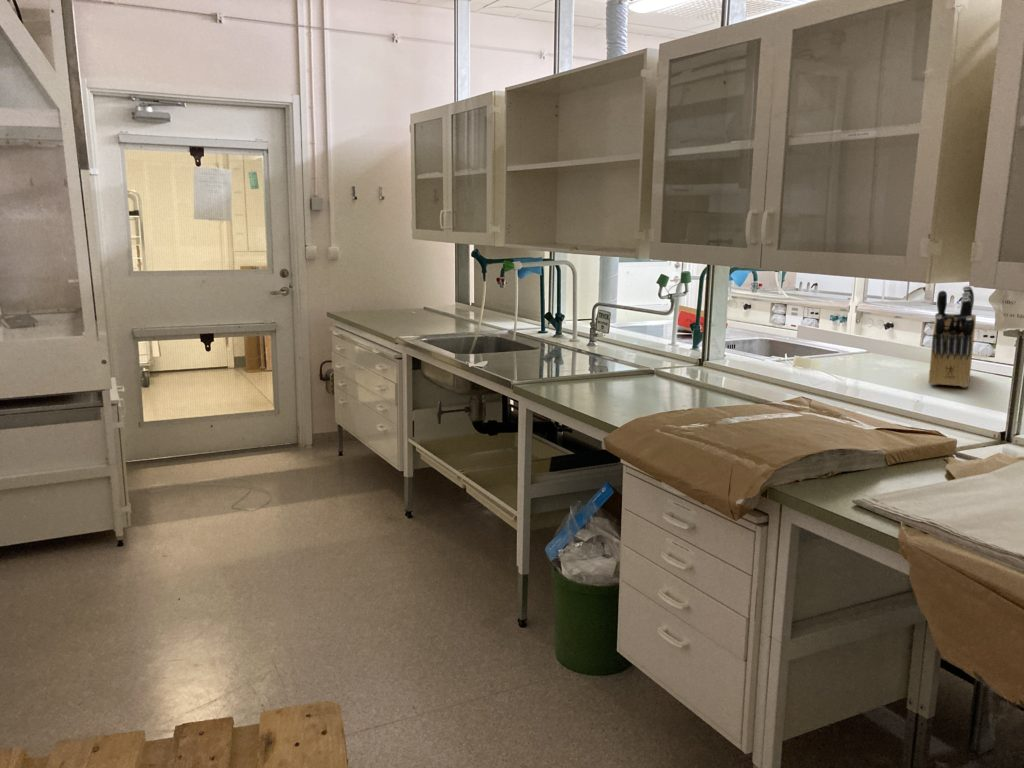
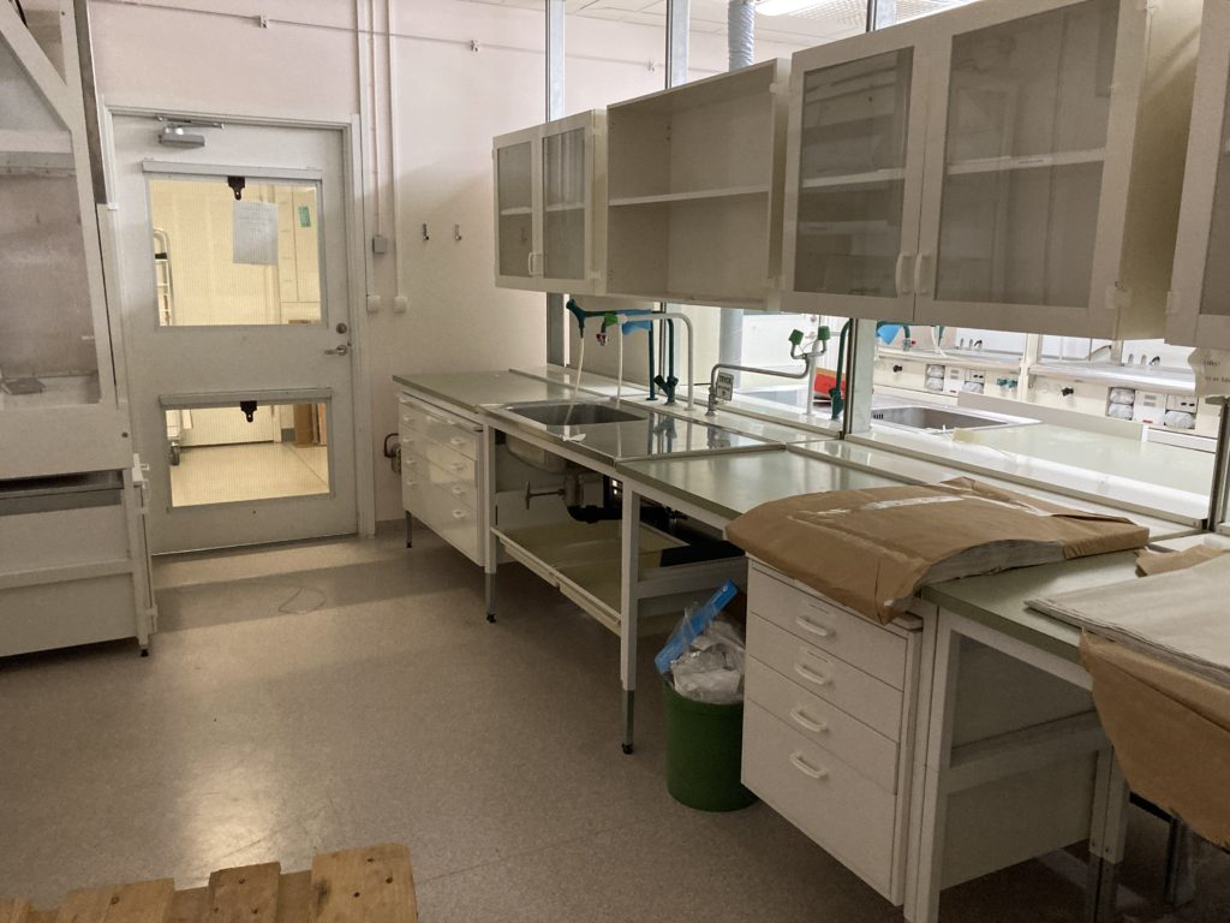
- knife block (954, 333)
